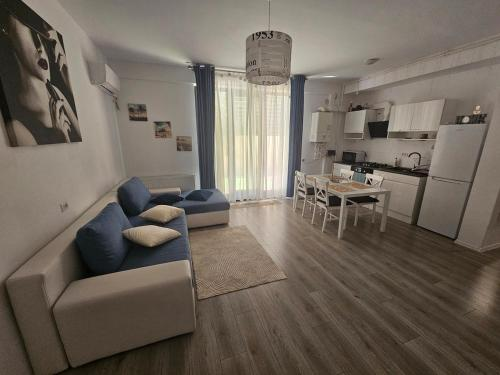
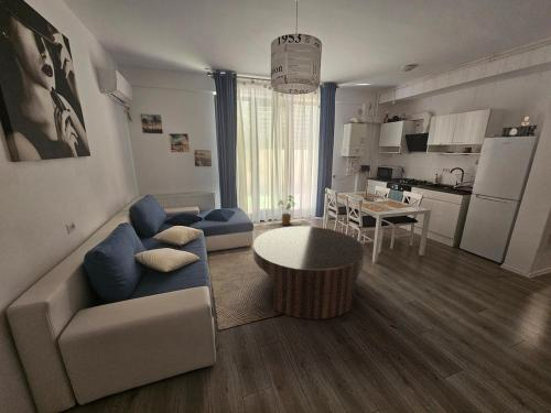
+ house plant (287, 209)
+ coffee table (306, 263)
